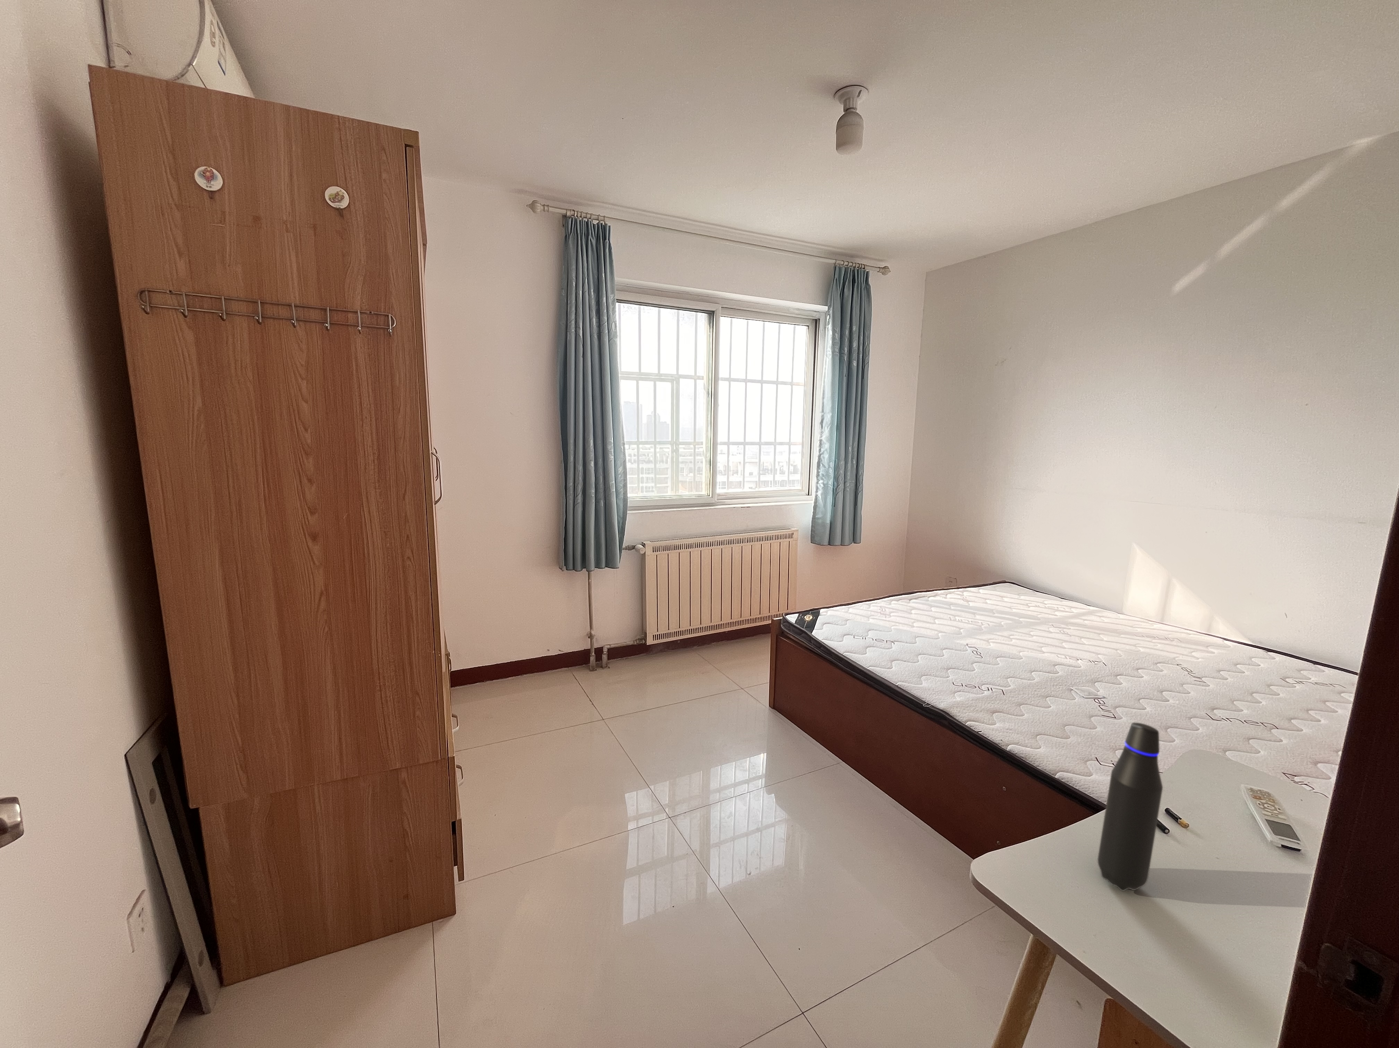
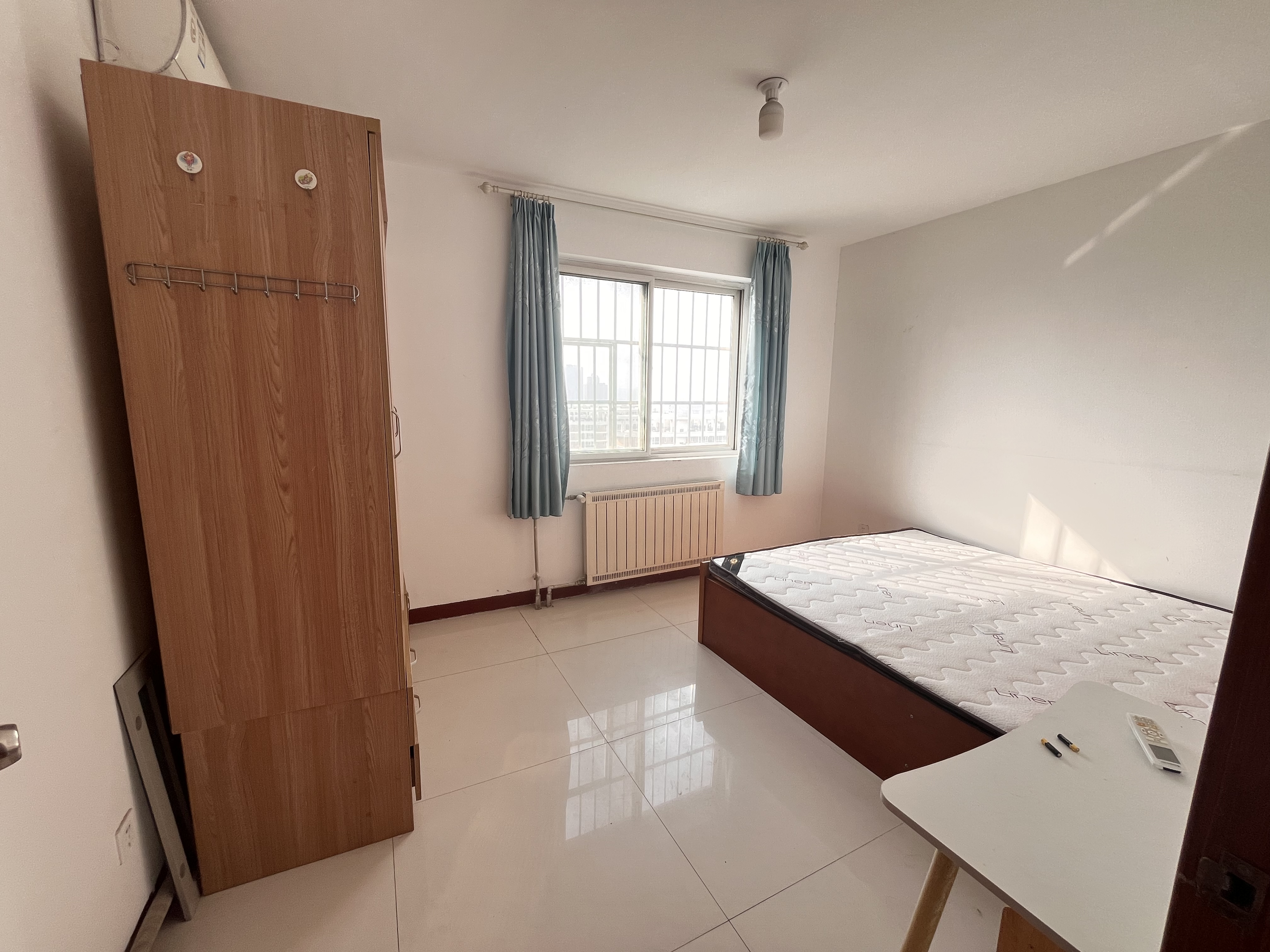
- water bottle (1131, 807)
